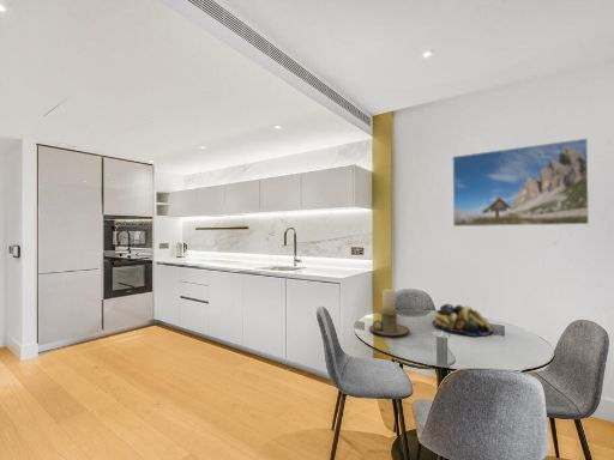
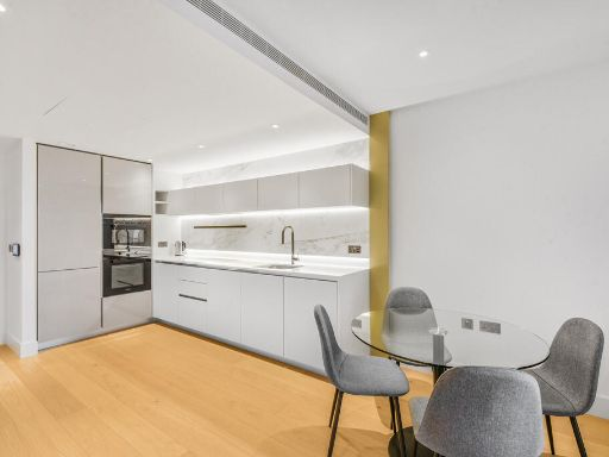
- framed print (513, 187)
- fruit bowl (462, 316)
- candle holder (389, 310)
